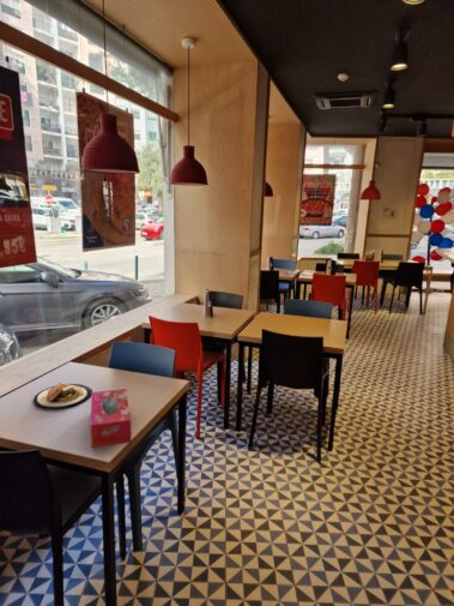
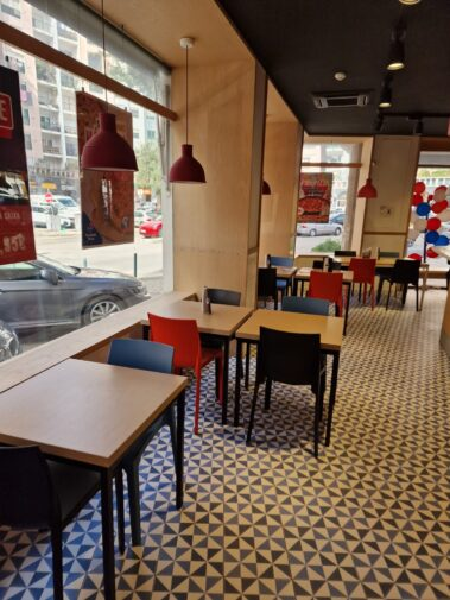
- plate (63, 388)
- tissue box (110, 415)
